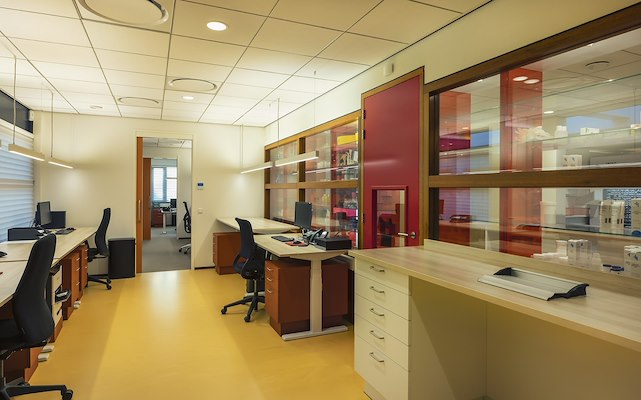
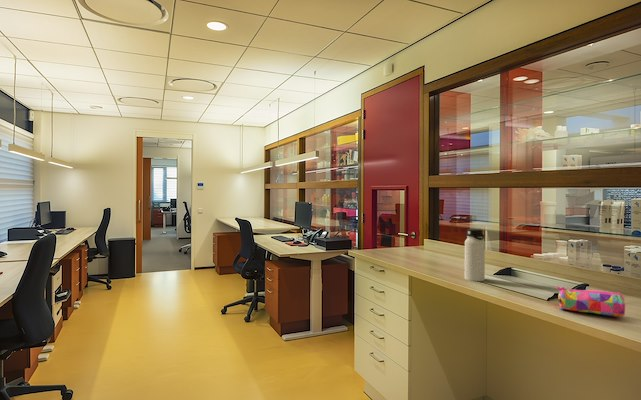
+ water bottle (474, 254)
+ pencil case (589, 300)
